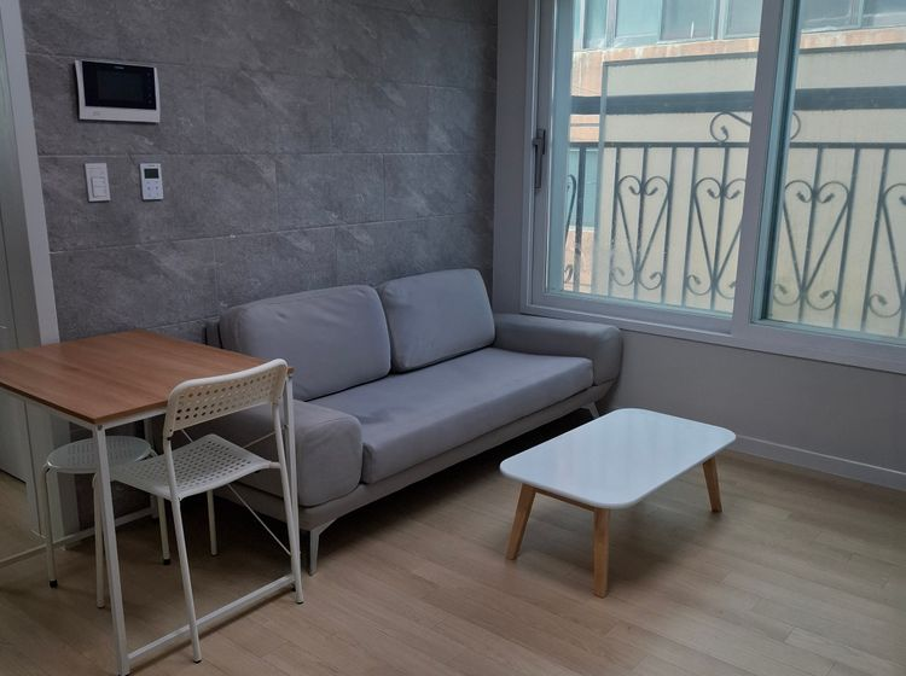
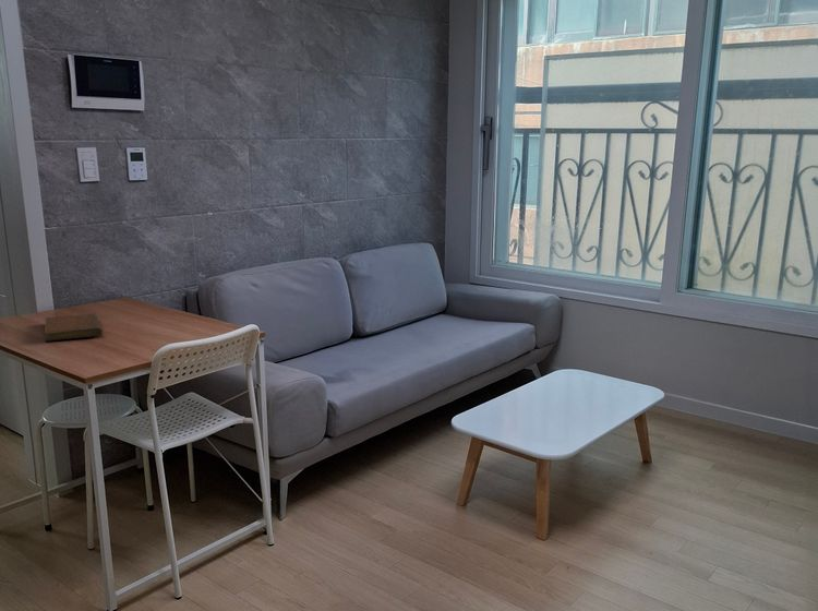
+ notebook (73, 325)
